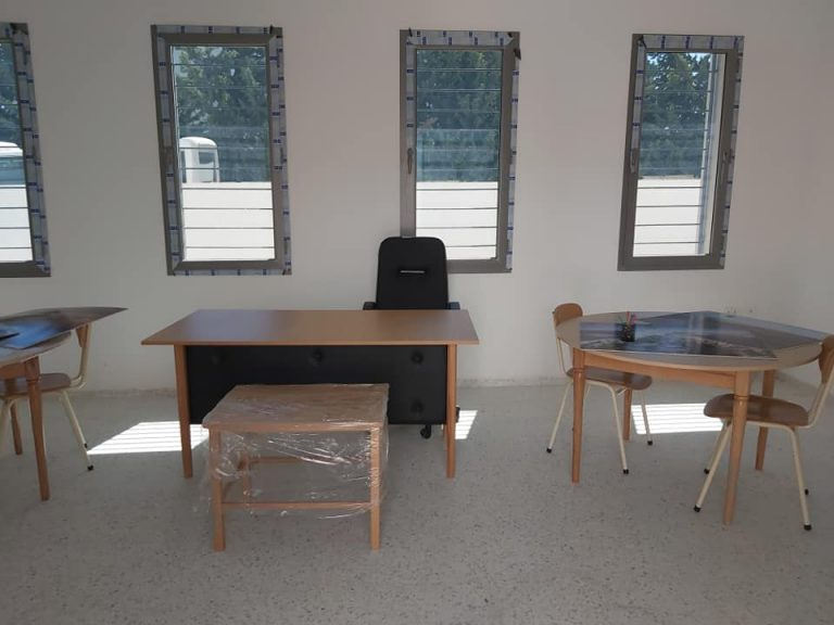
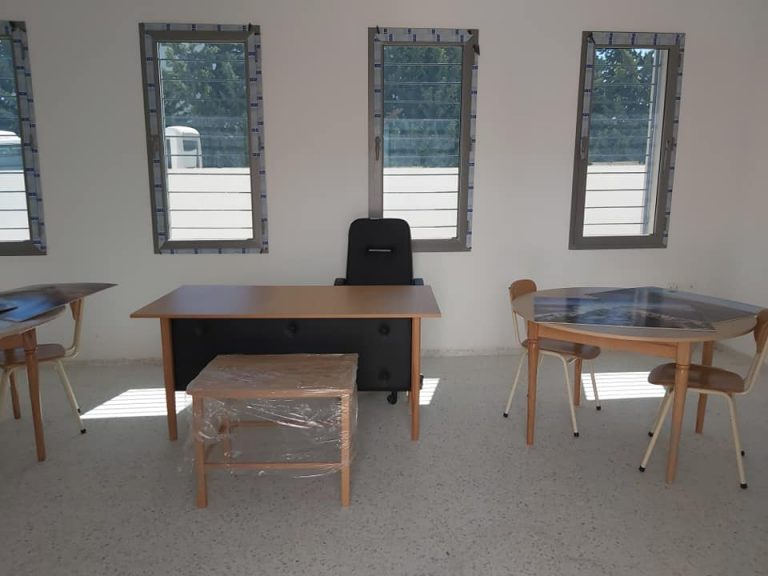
- pen holder (627, 326)
